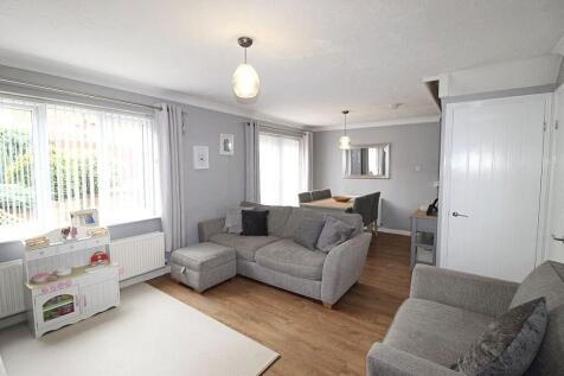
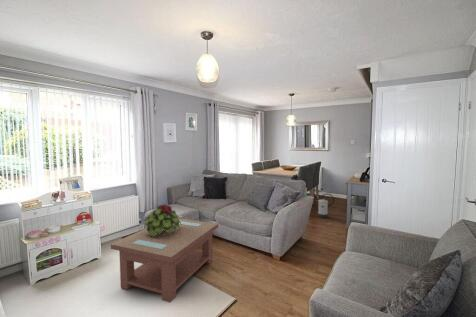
+ watering can (322, 204)
+ coffee table (171, 252)
+ potted plant (162, 218)
